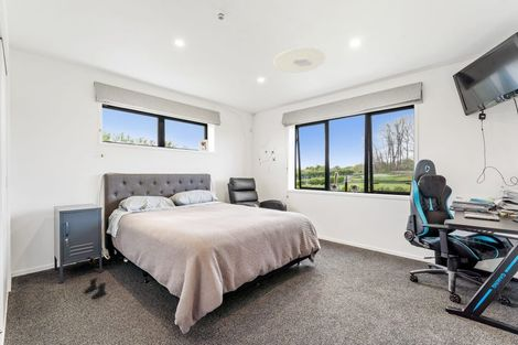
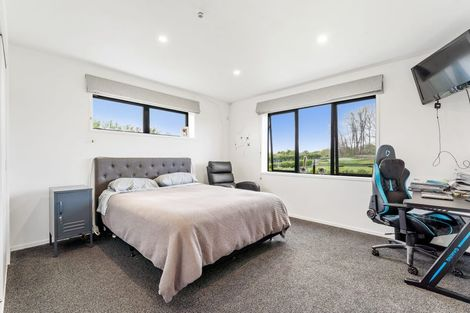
- ceiling light (299, 58)
- boots (95, 287)
